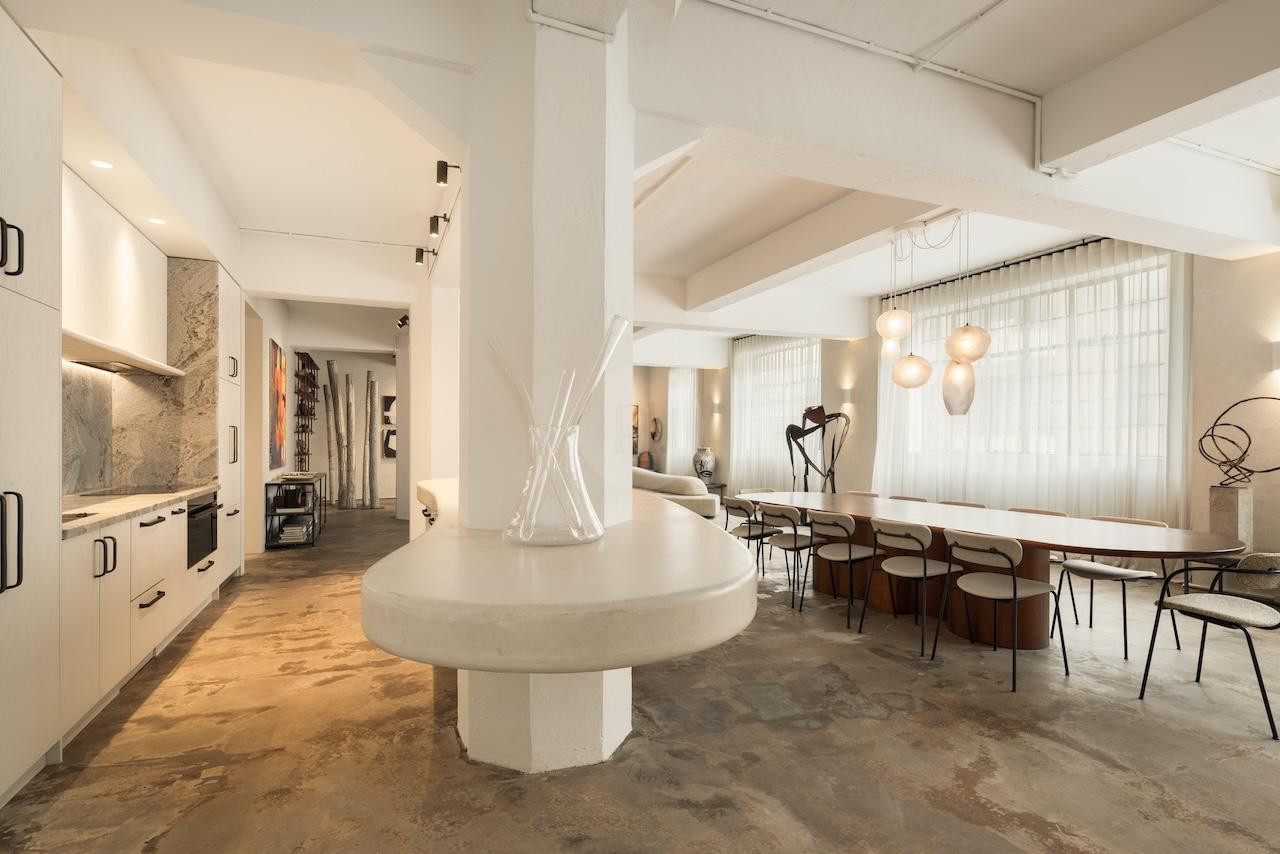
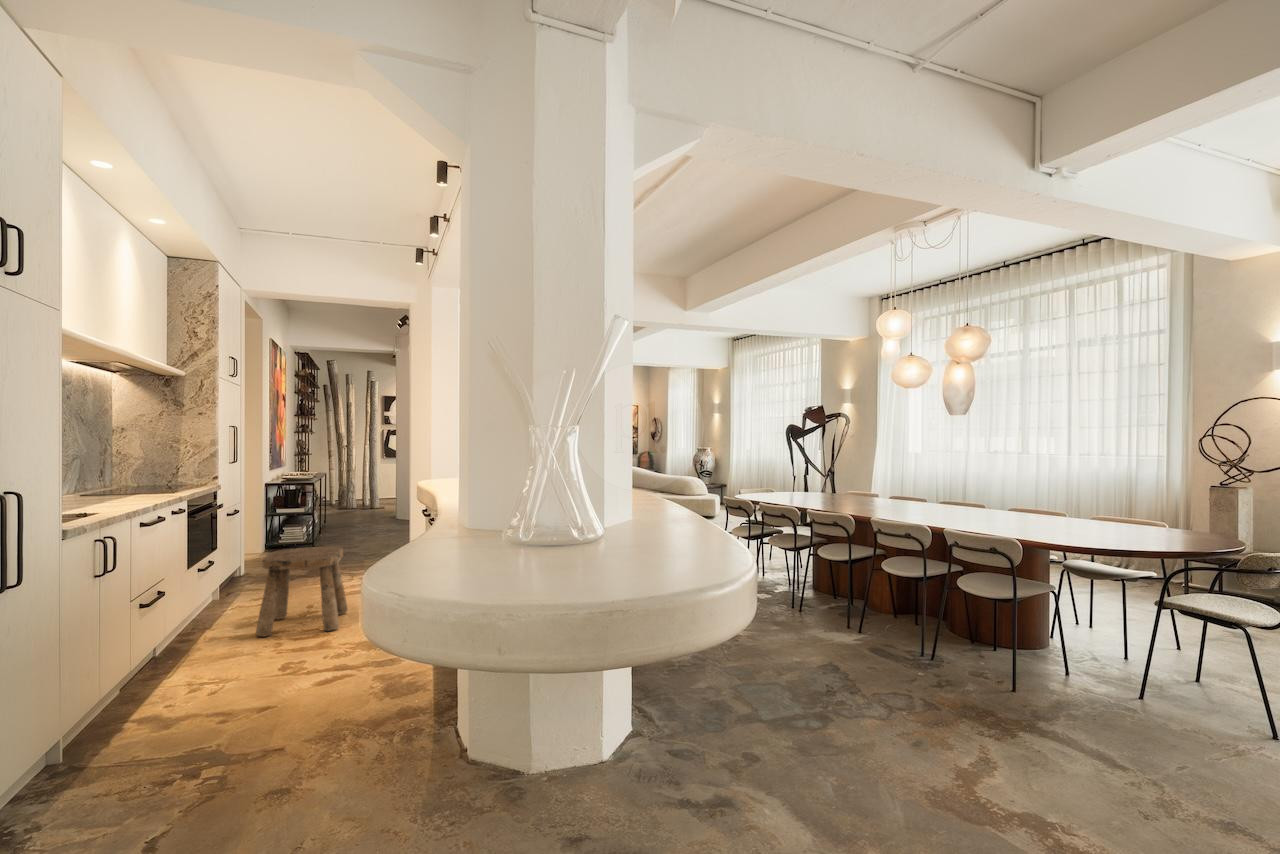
+ stool (288, 588)
